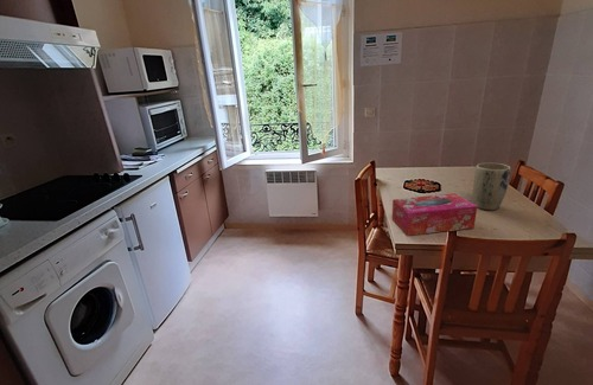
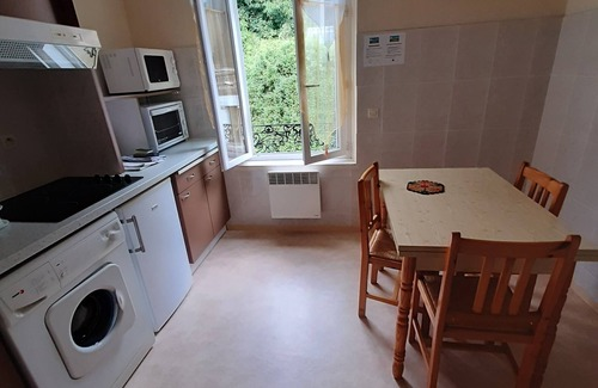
- plant pot (490, 186)
- tissue box (432, 213)
